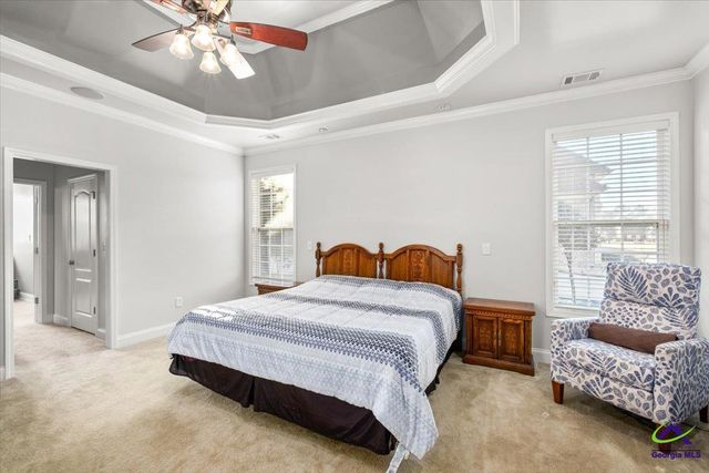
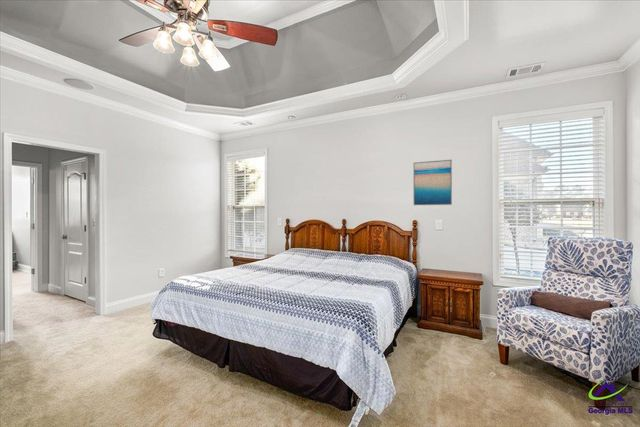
+ wall art (432, 183)
